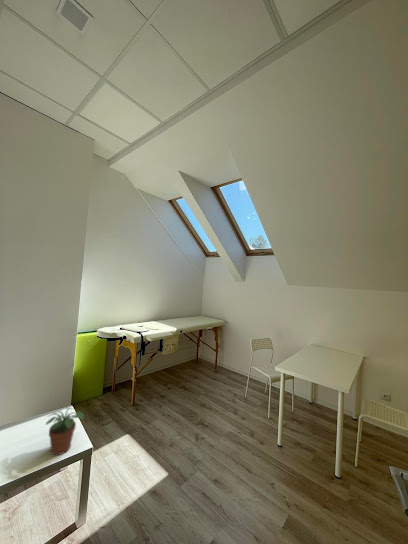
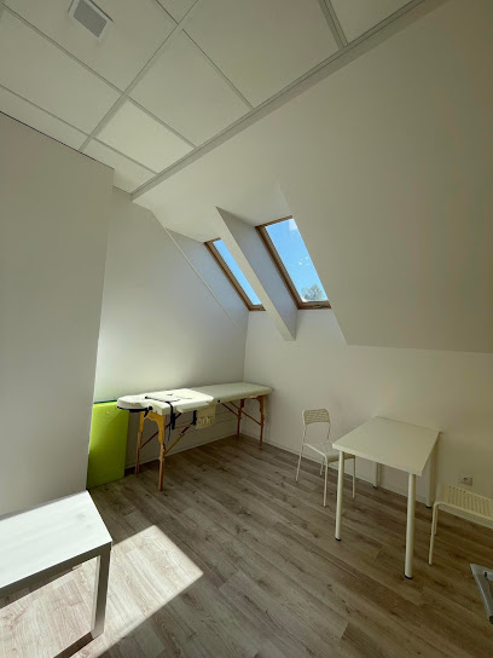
- potted plant (64, 430)
